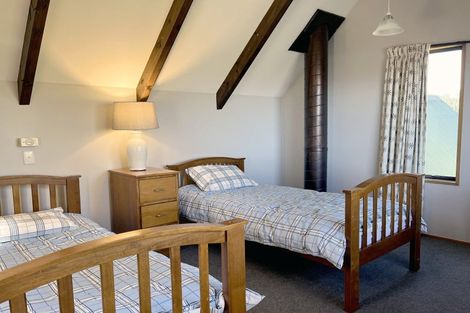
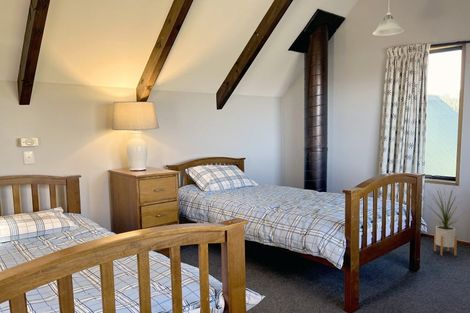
+ house plant (446, 219)
